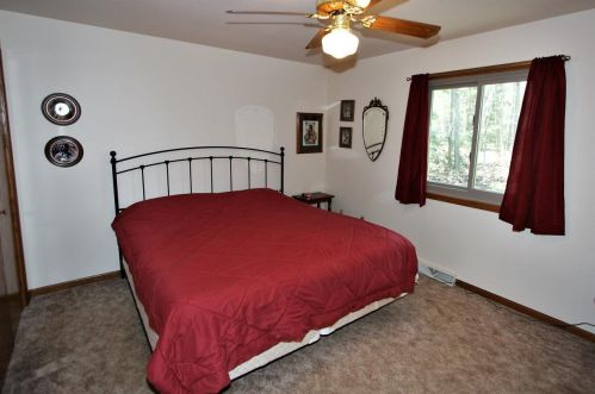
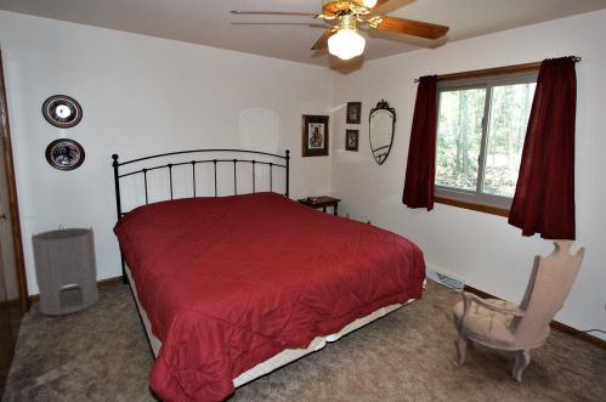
+ armchair (505, 301)
+ cylinder (67, 267)
